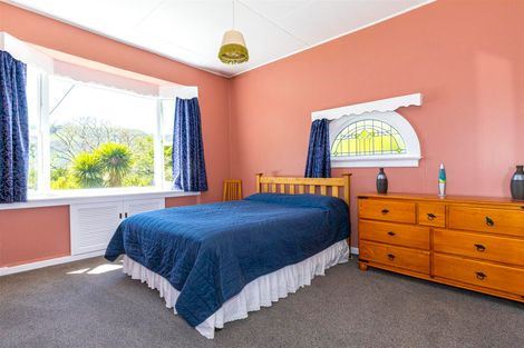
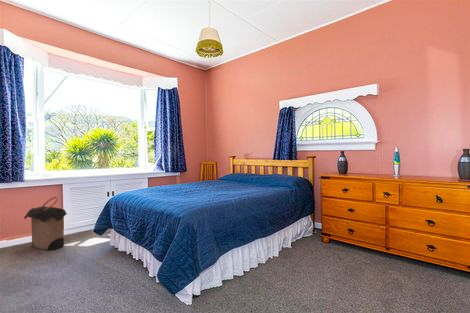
+ laundry hamper (45, 221)
